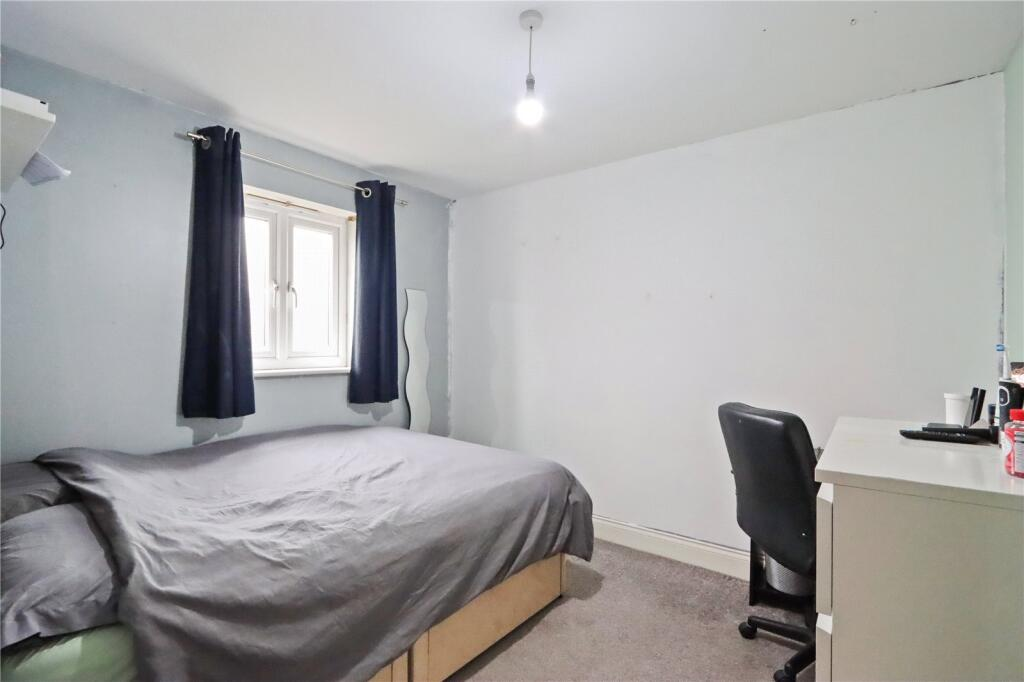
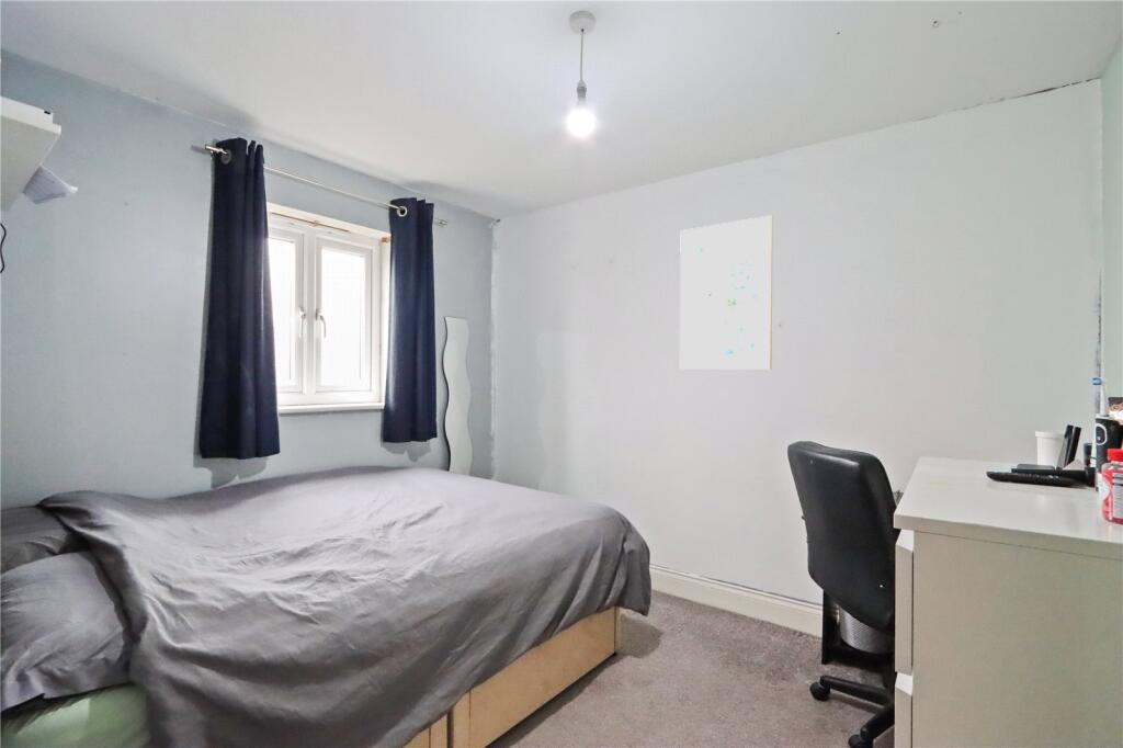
+ wall art (724, 296)
